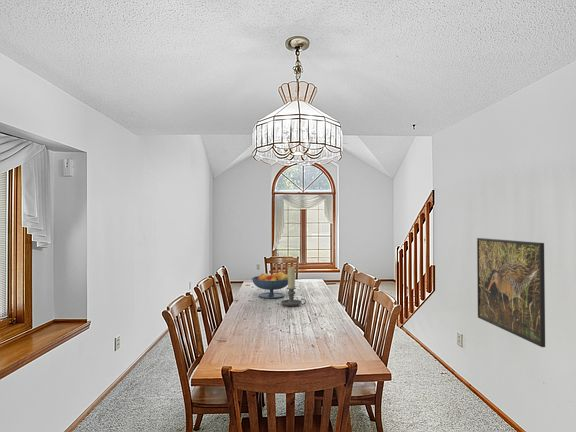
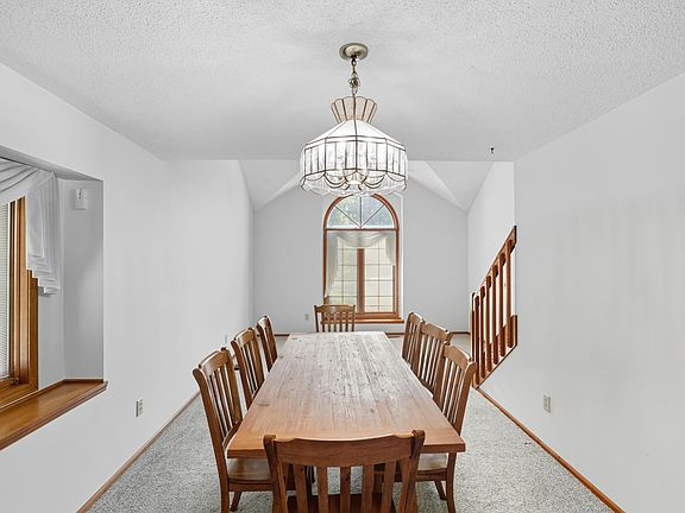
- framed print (506, 285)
- fruit bowl (271, 283)
- candle holder (293, 285)
